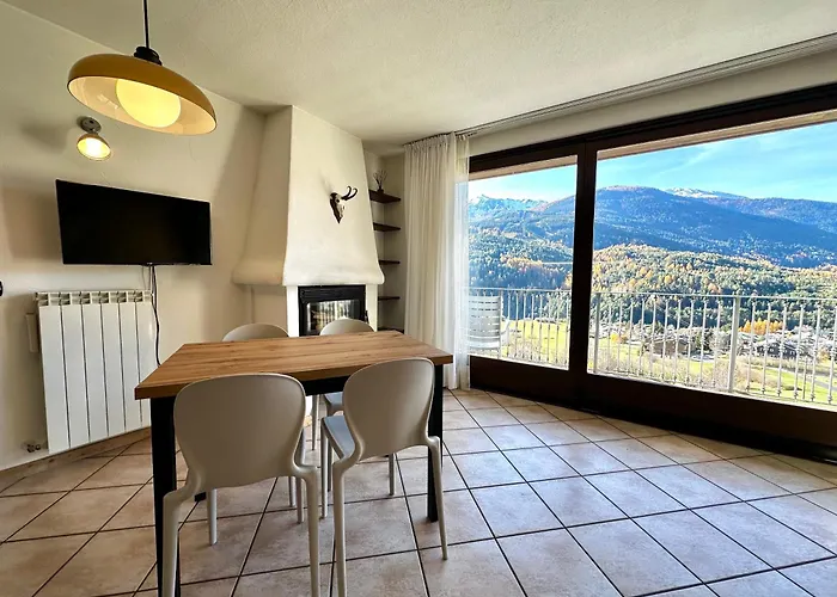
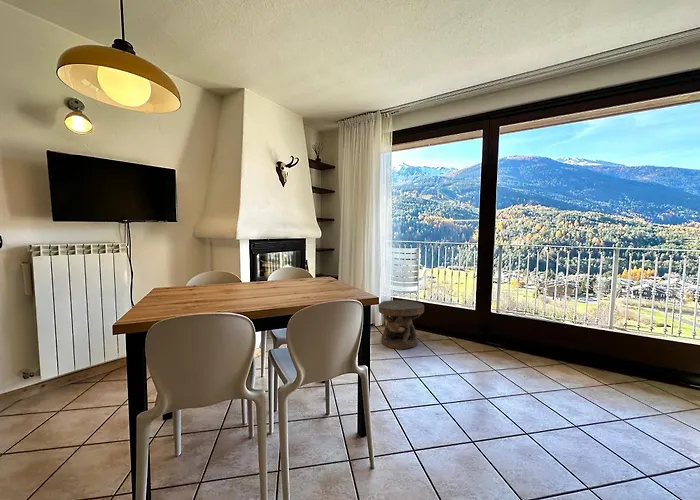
+ side table (399, 322)
